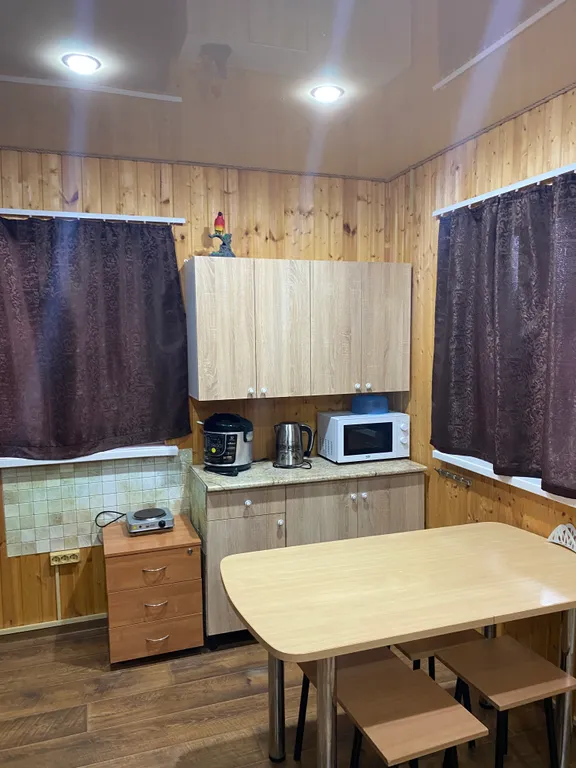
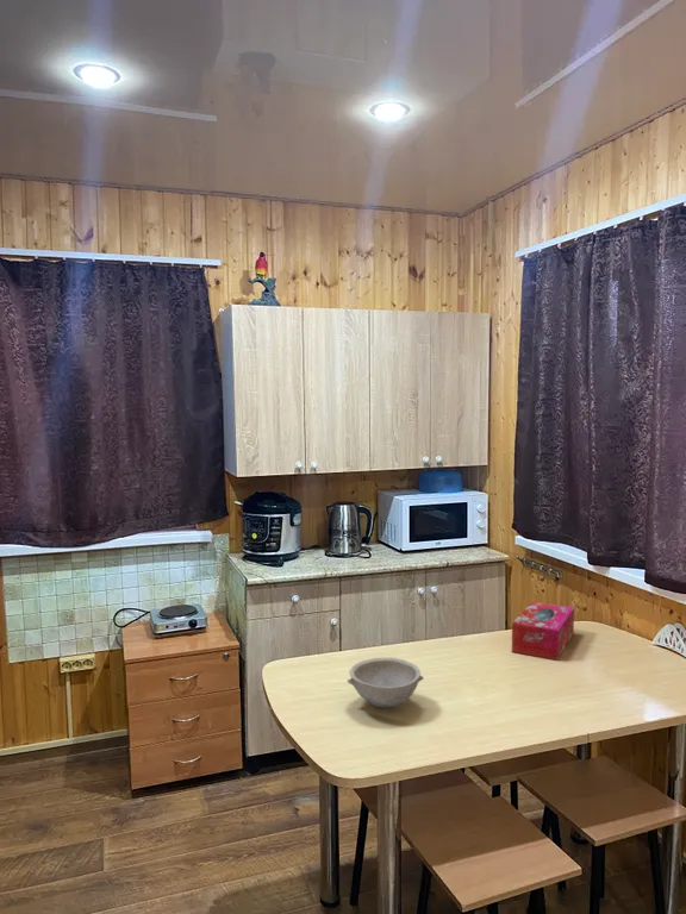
+ tissue box (543, 628)
+ bowl (385, 687)
